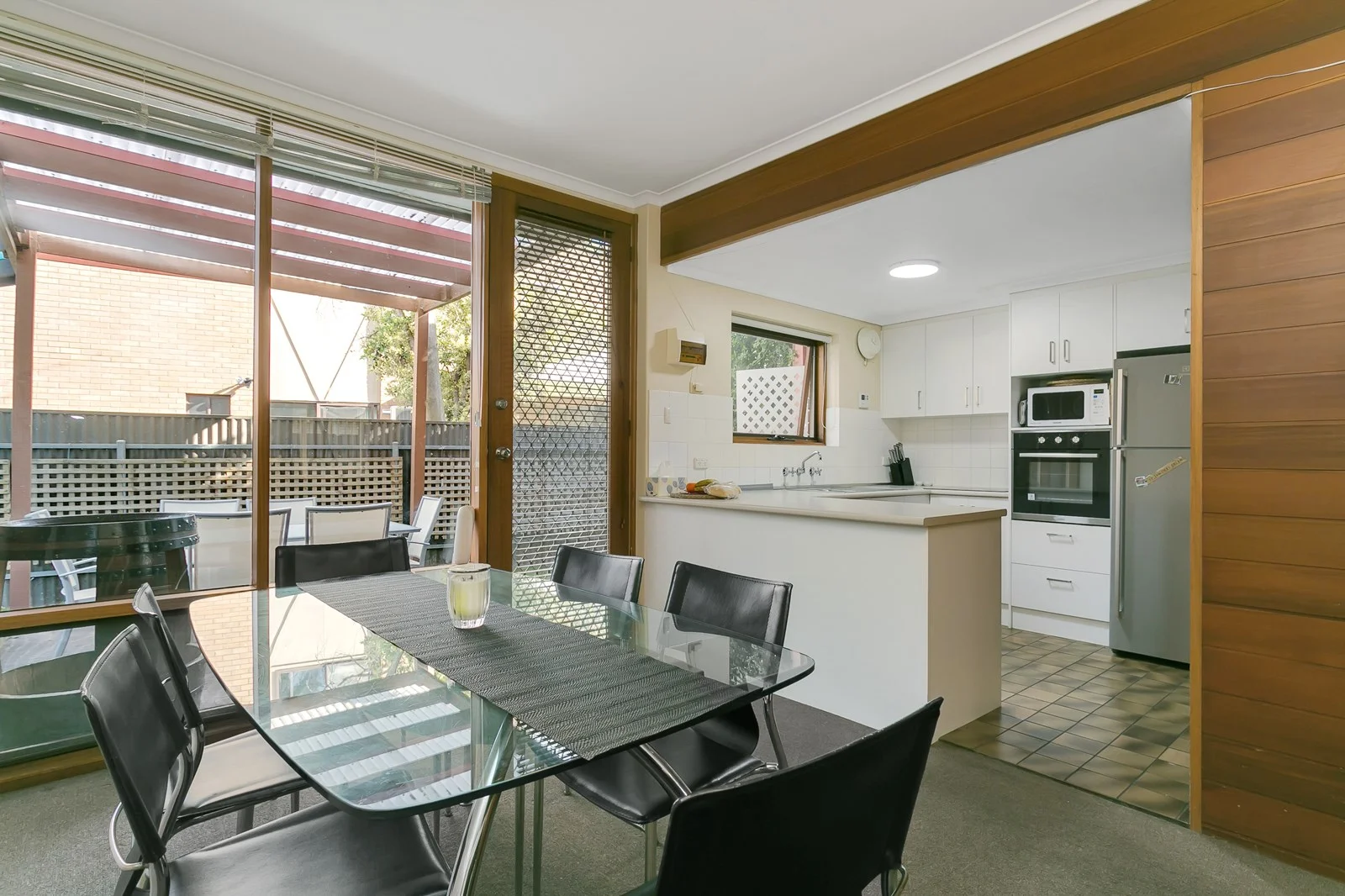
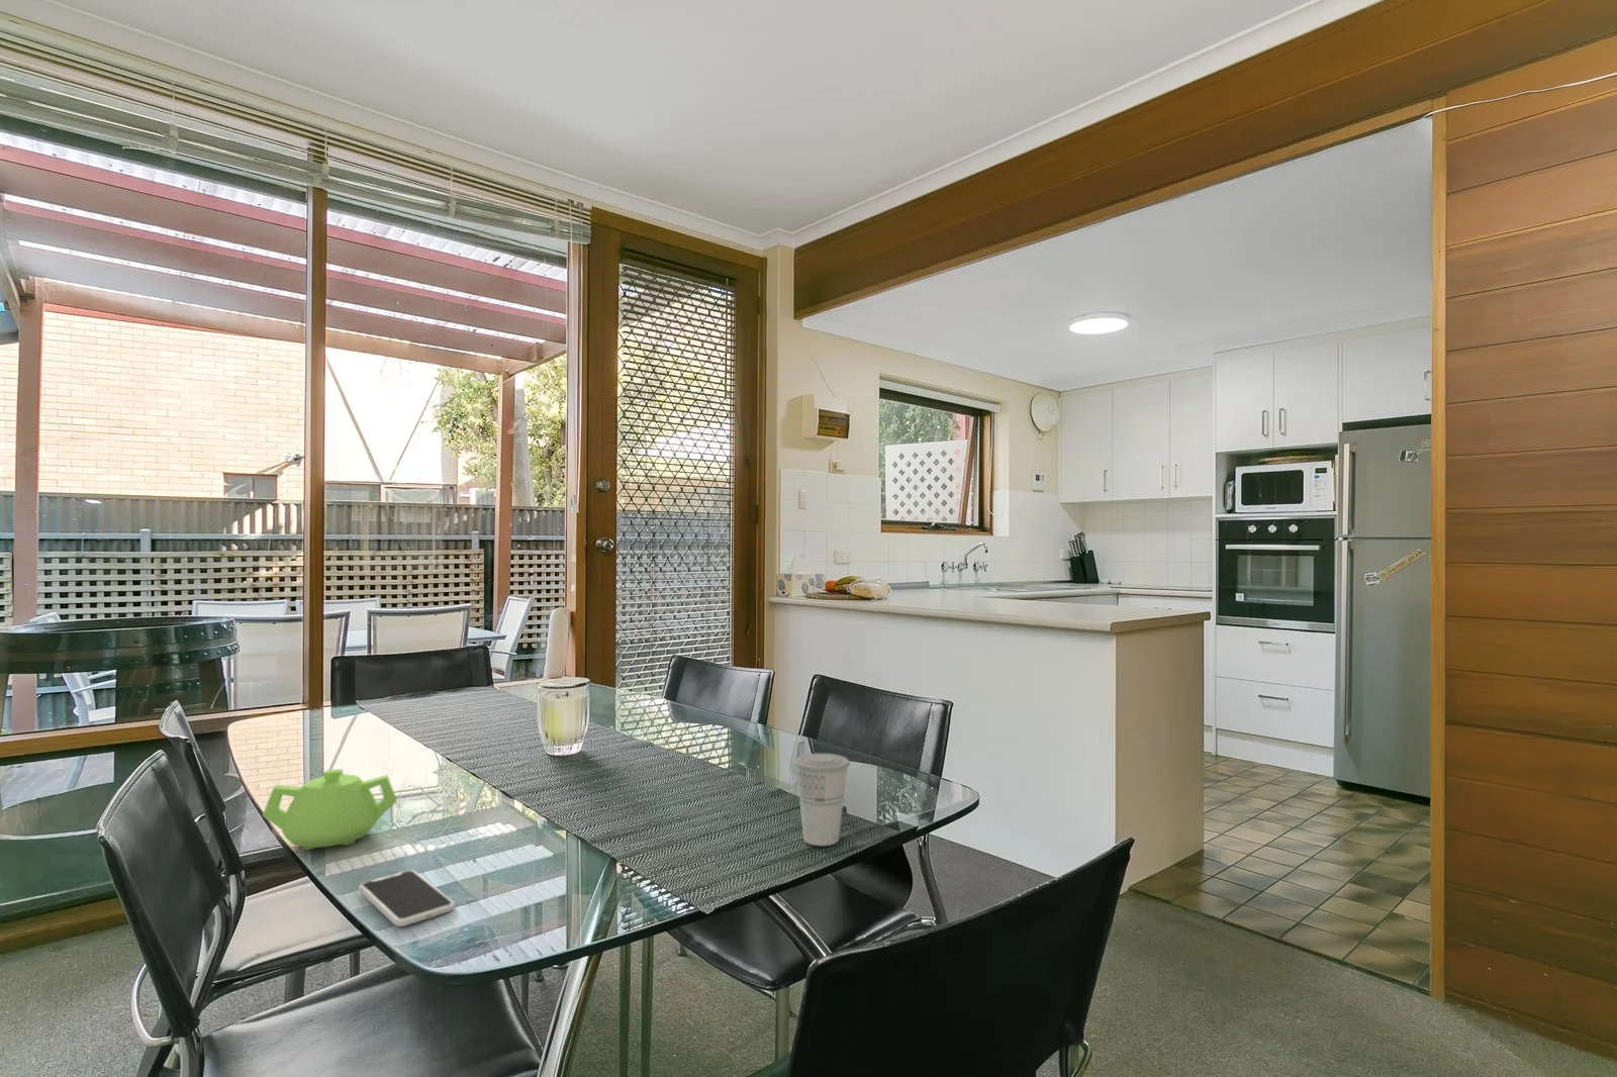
+ smartphone (405, 897)
+ teapot (333, 802)
+ cup (821, 798)
